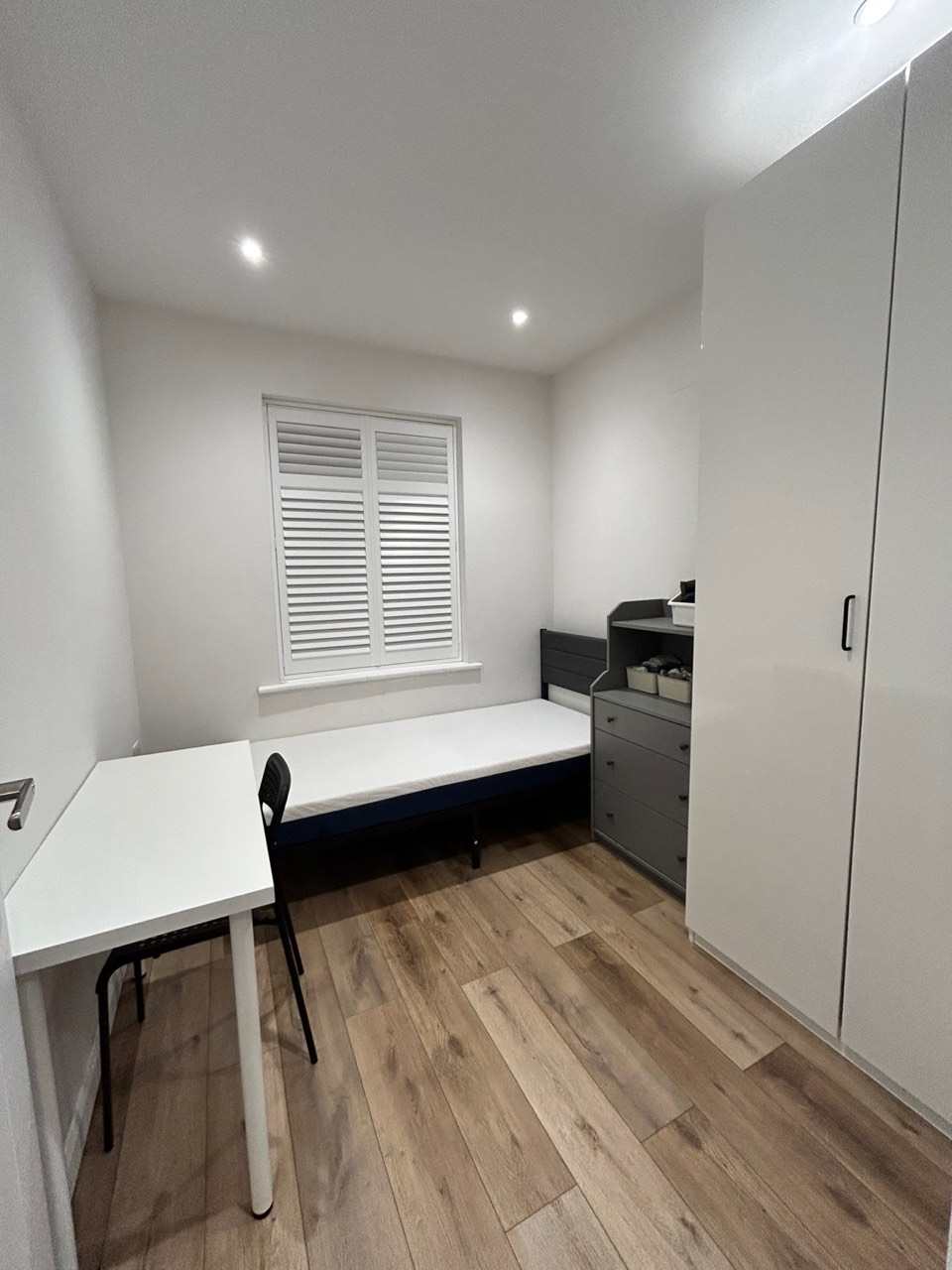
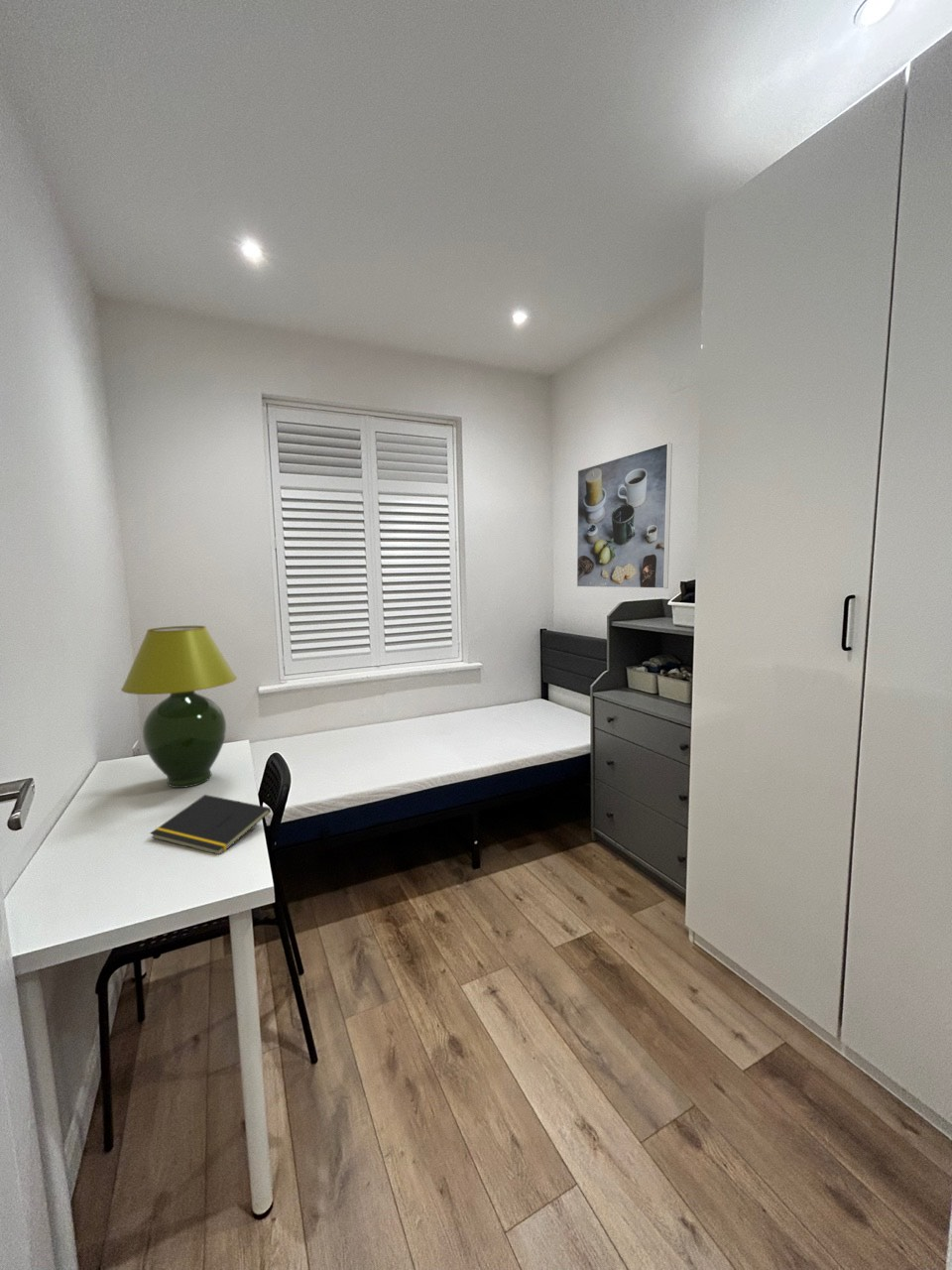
+ notepad (211, 822)
+ table lamp (183, 705)
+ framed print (618, 524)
